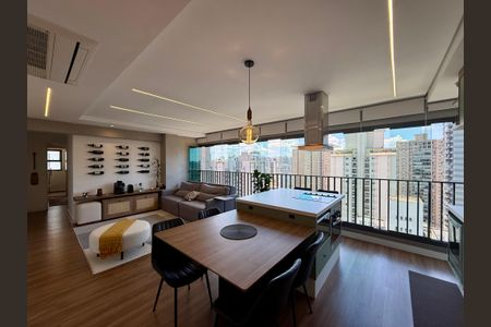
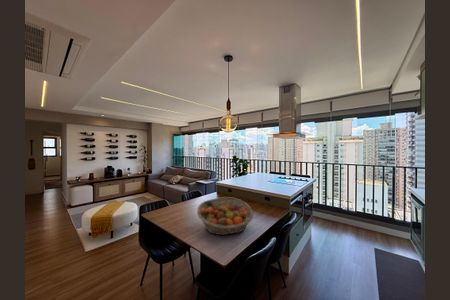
+ fruit basket (225, 214)
